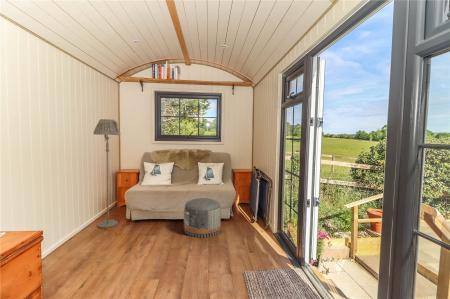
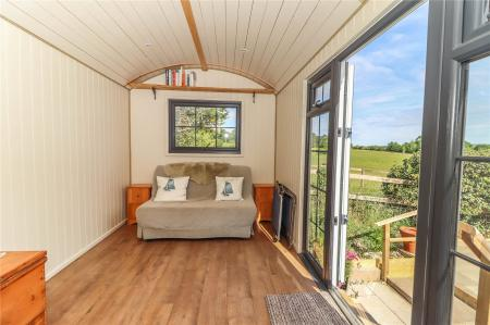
- floor lamp (107, 172)
- pouf (202, 214)
